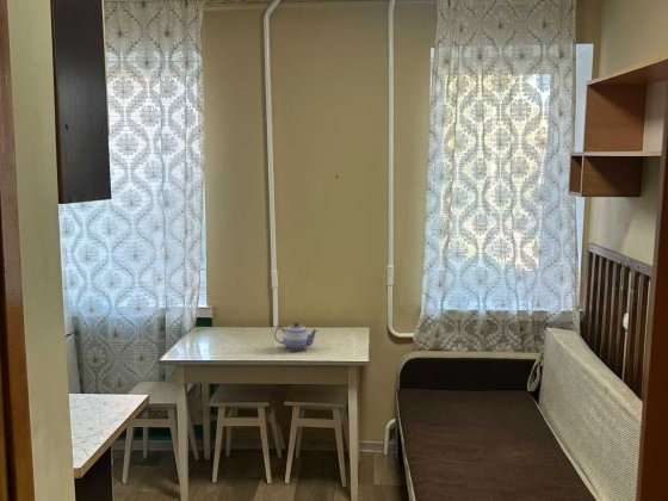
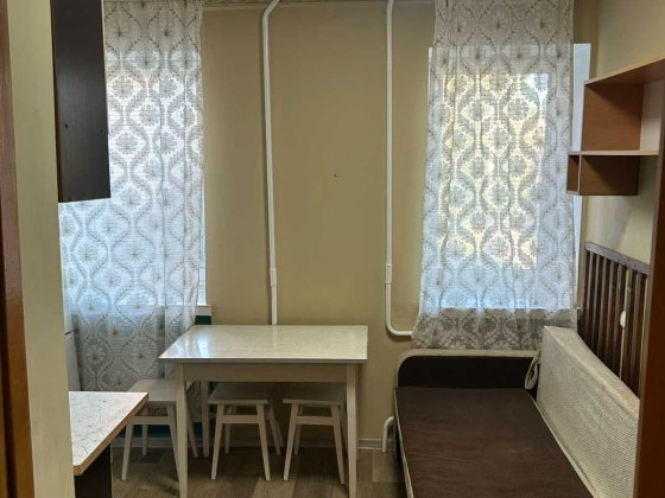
- teapot (296, 335)
